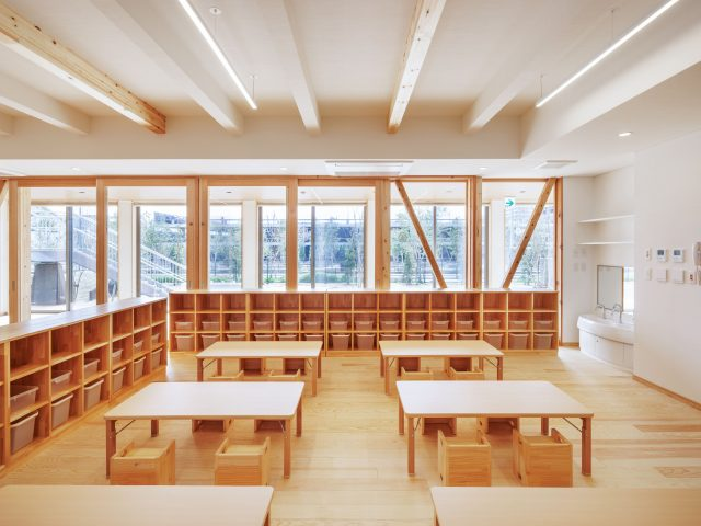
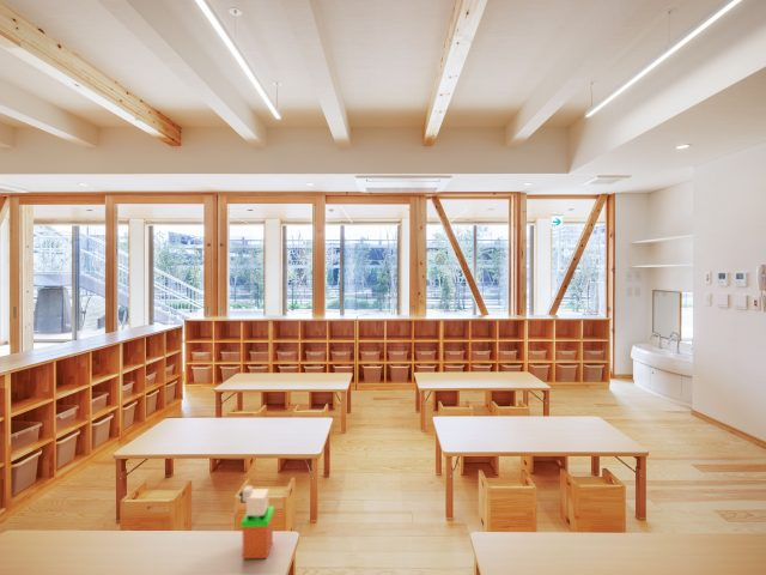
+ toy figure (255, 519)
